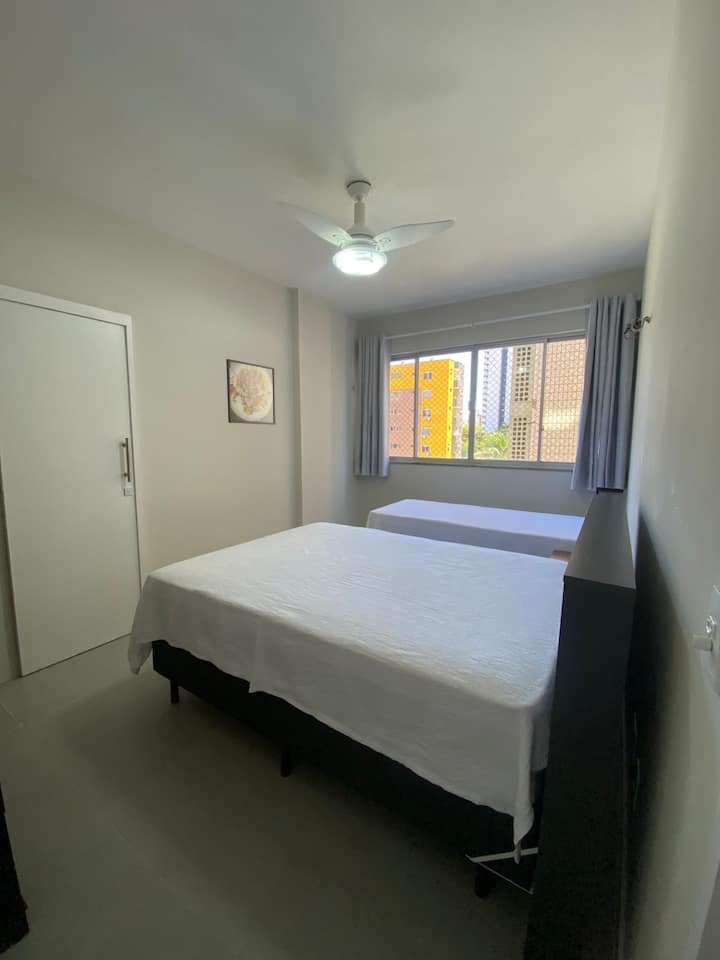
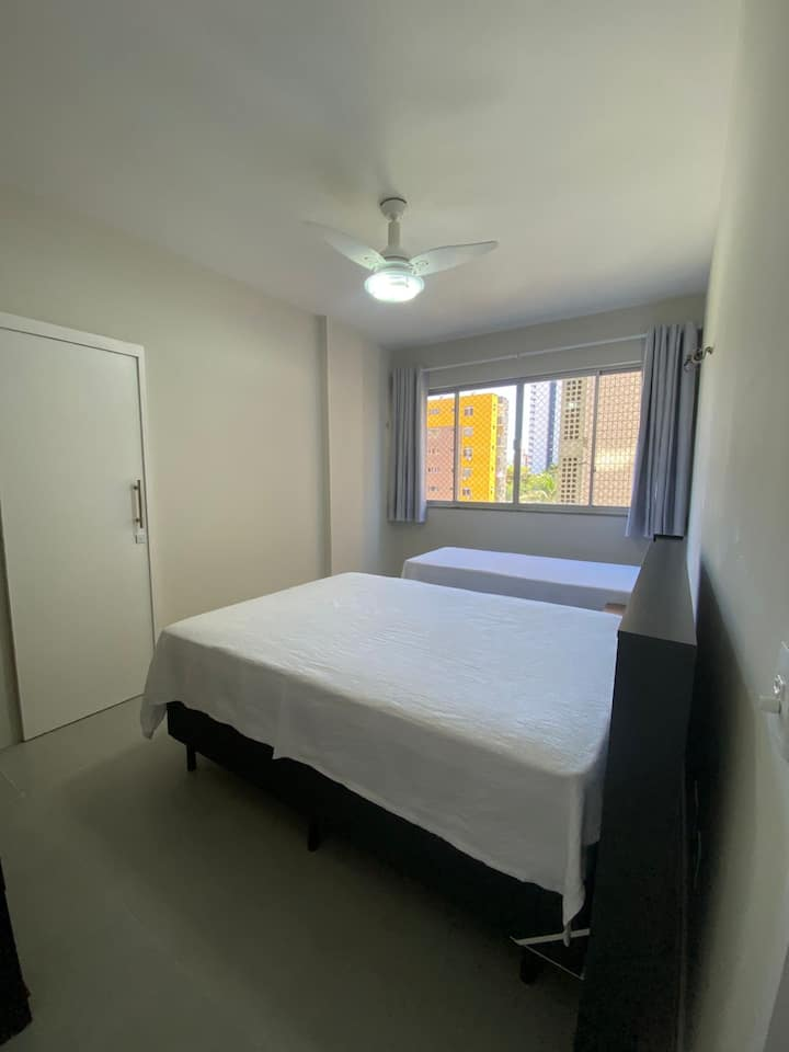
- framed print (252, 394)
